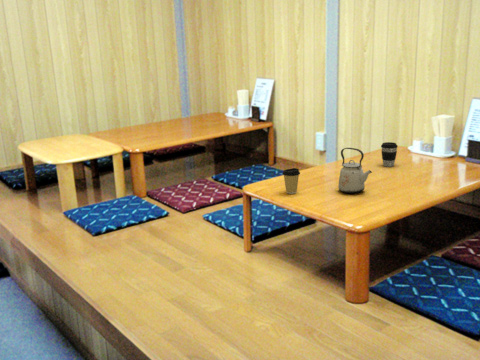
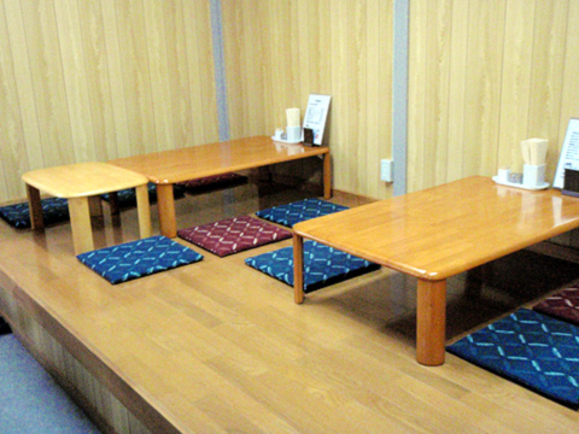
- coffee cup (388, 154)
- kettle (355, 170)
- coffee cup (291, 181)
